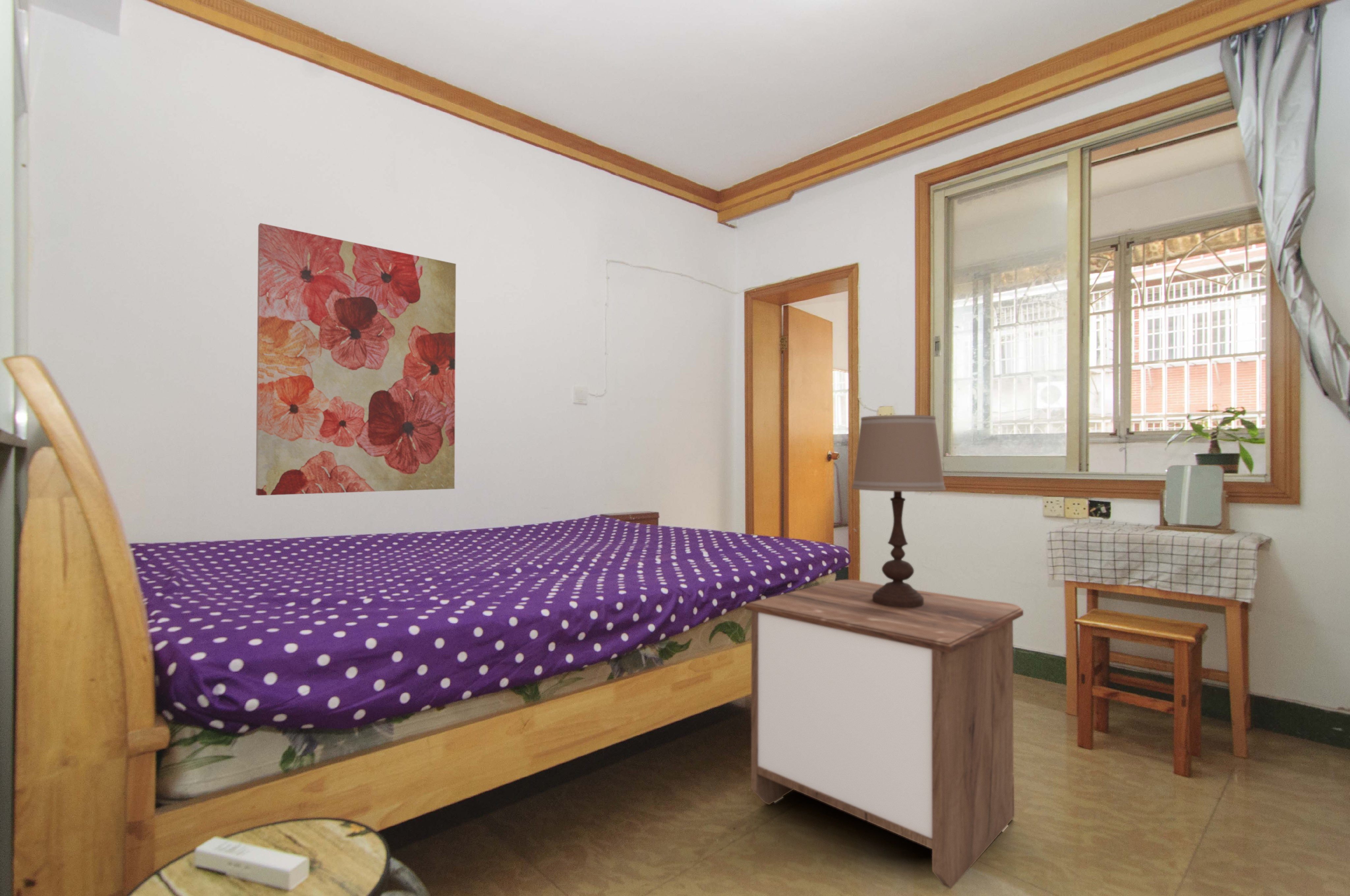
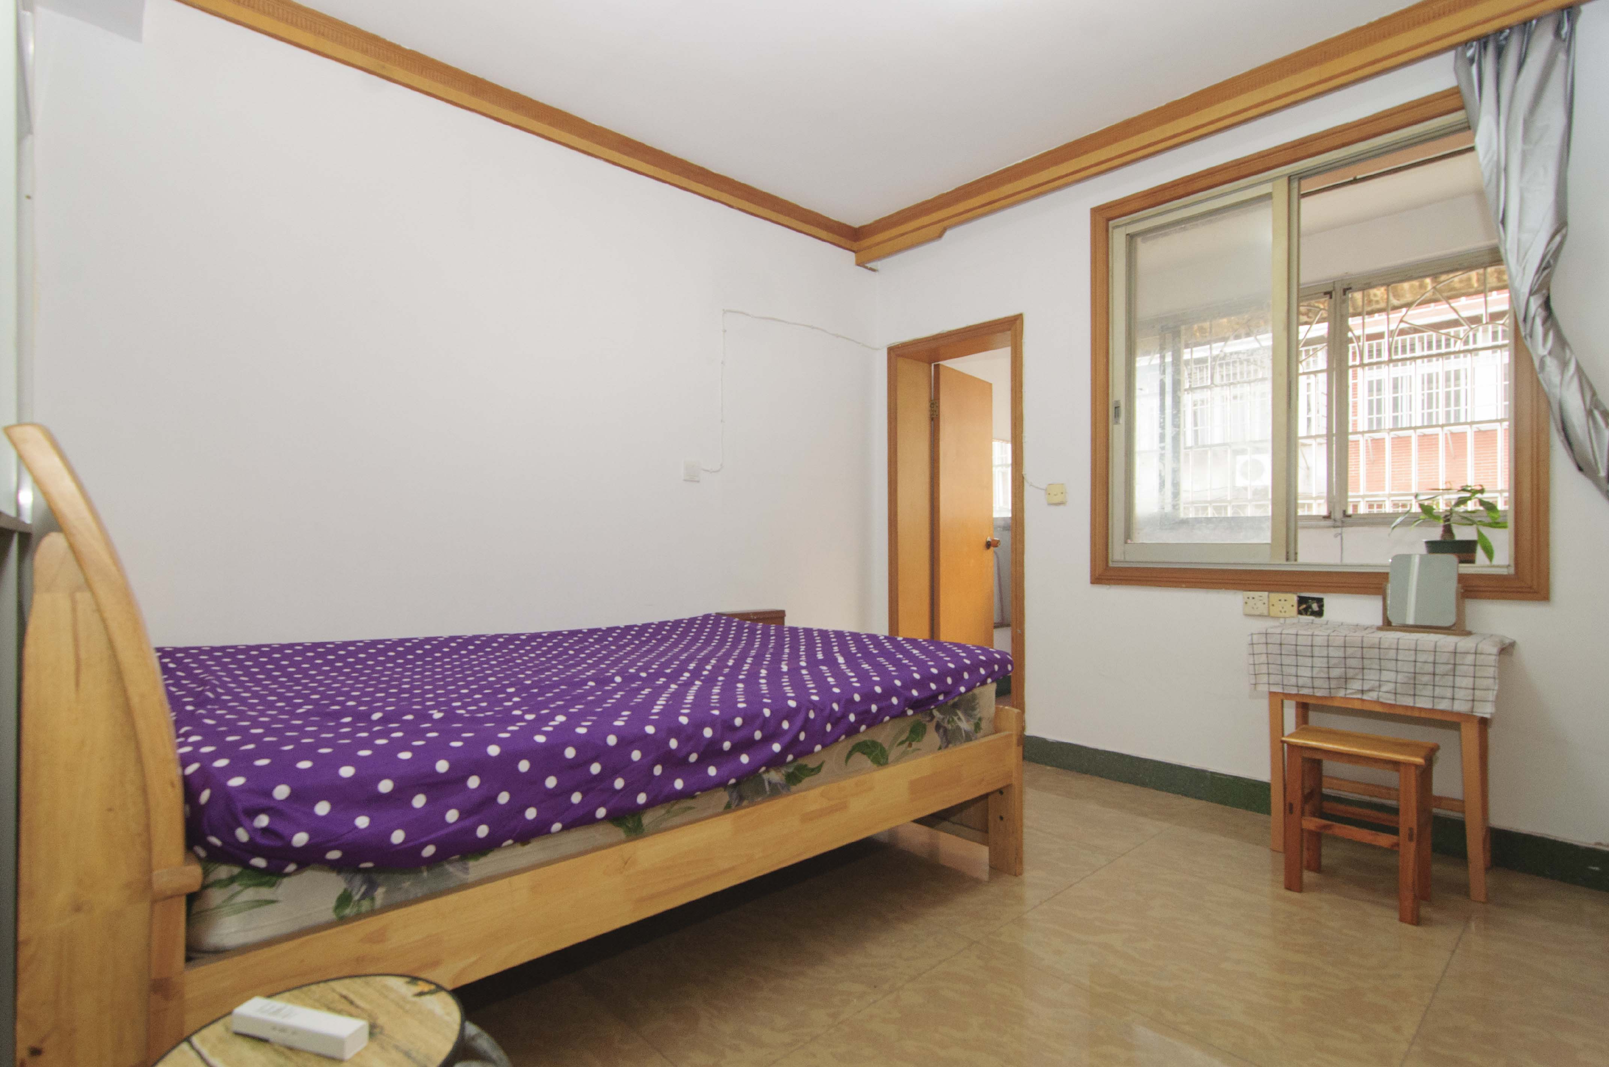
- wall art (365, 369)
- nightstand (886, 707)
- table lamp (897, 509)
